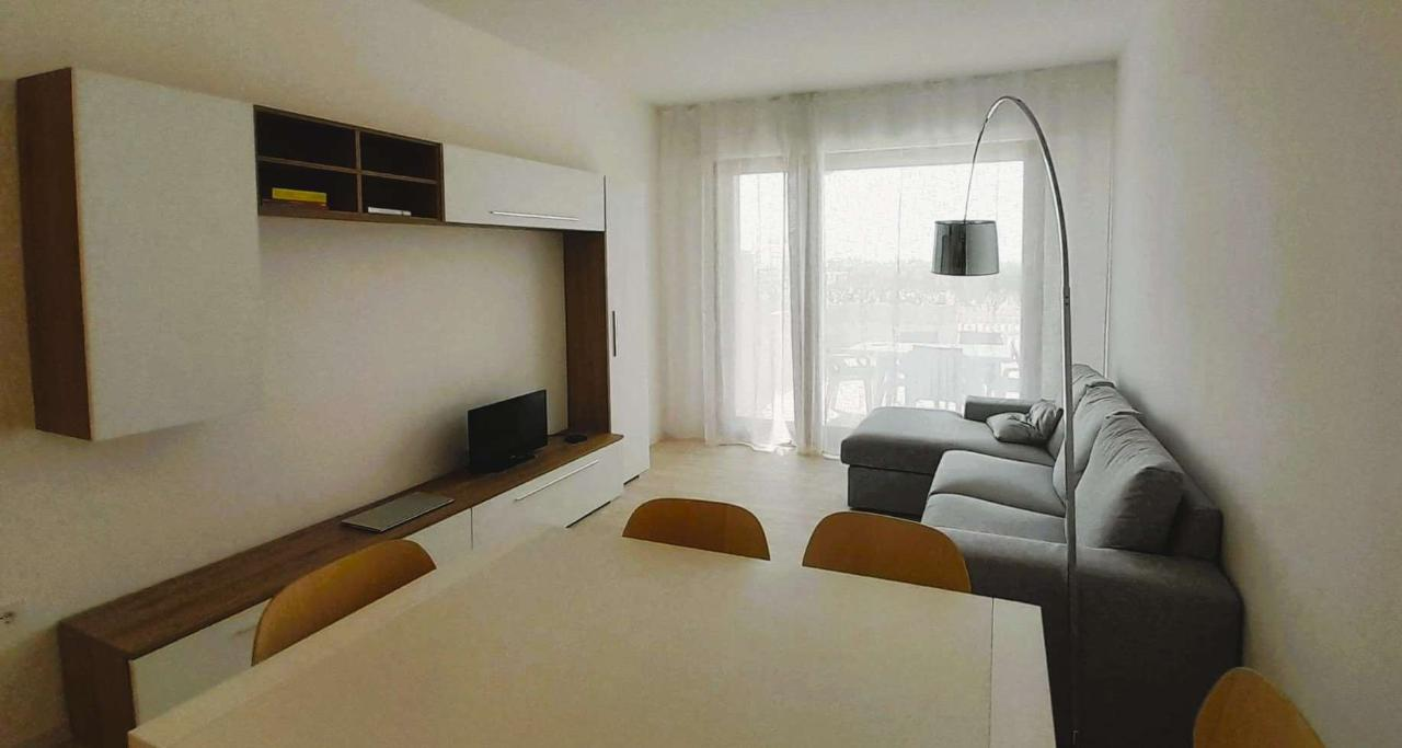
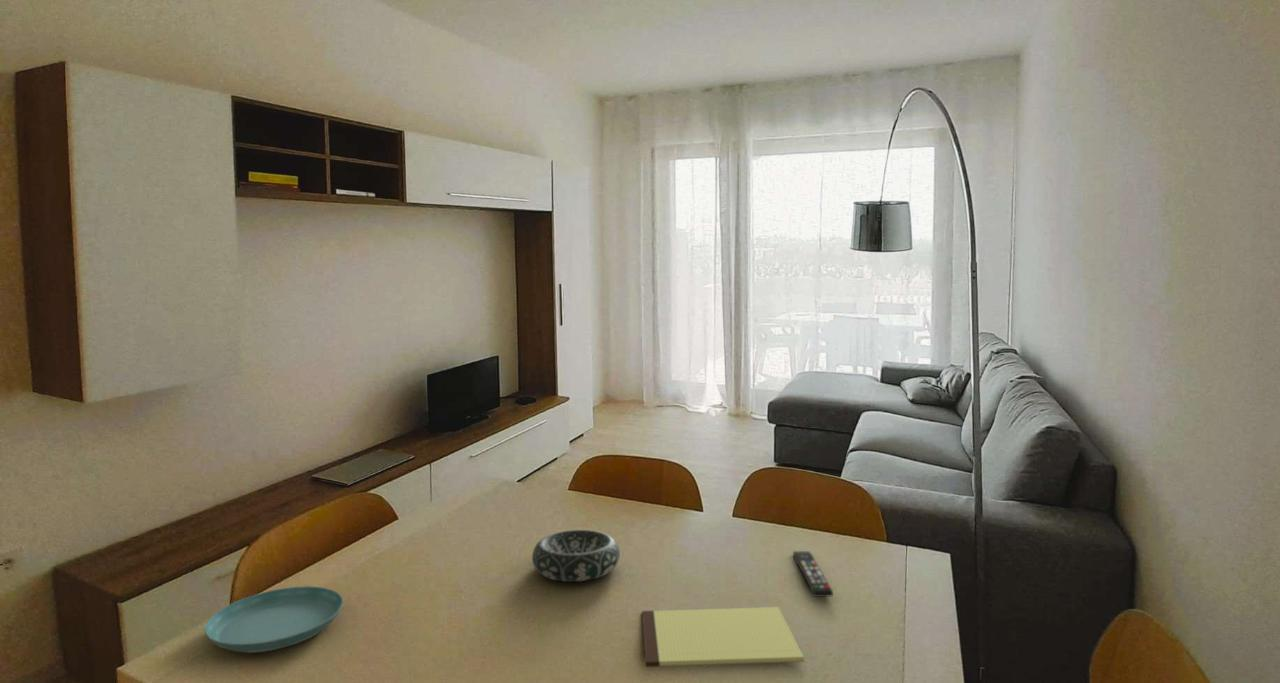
+ remote control (811, 572)
+ decorative bowl (576, 555)
+ saucer (276, 620)
+ notepad (717, 634)
